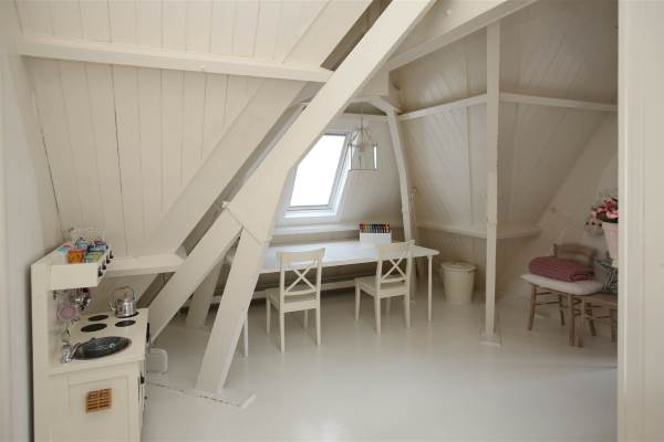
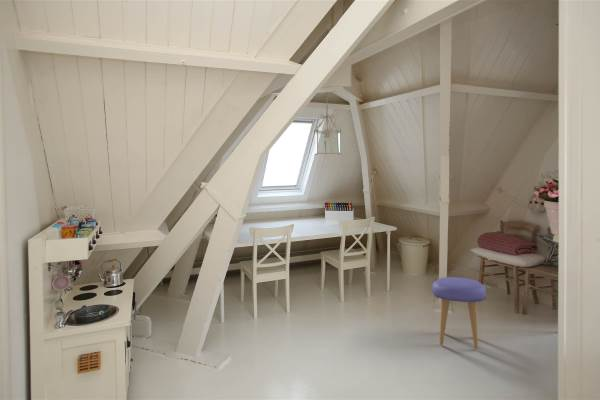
+ stool (459, 301)
